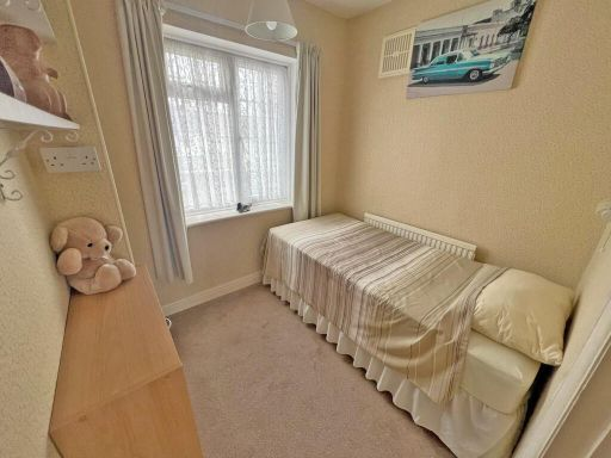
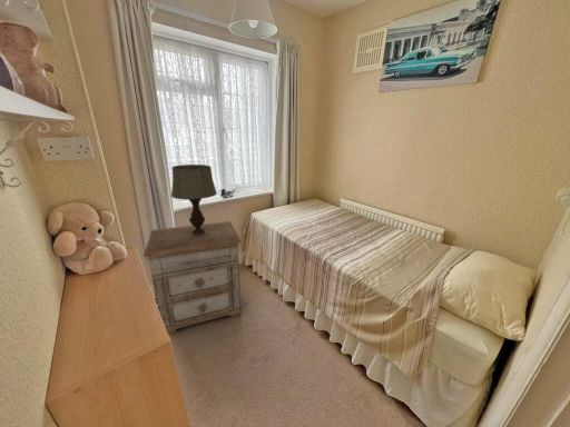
+ table lamp (195, 200)
+ nightstand (198, 274)
